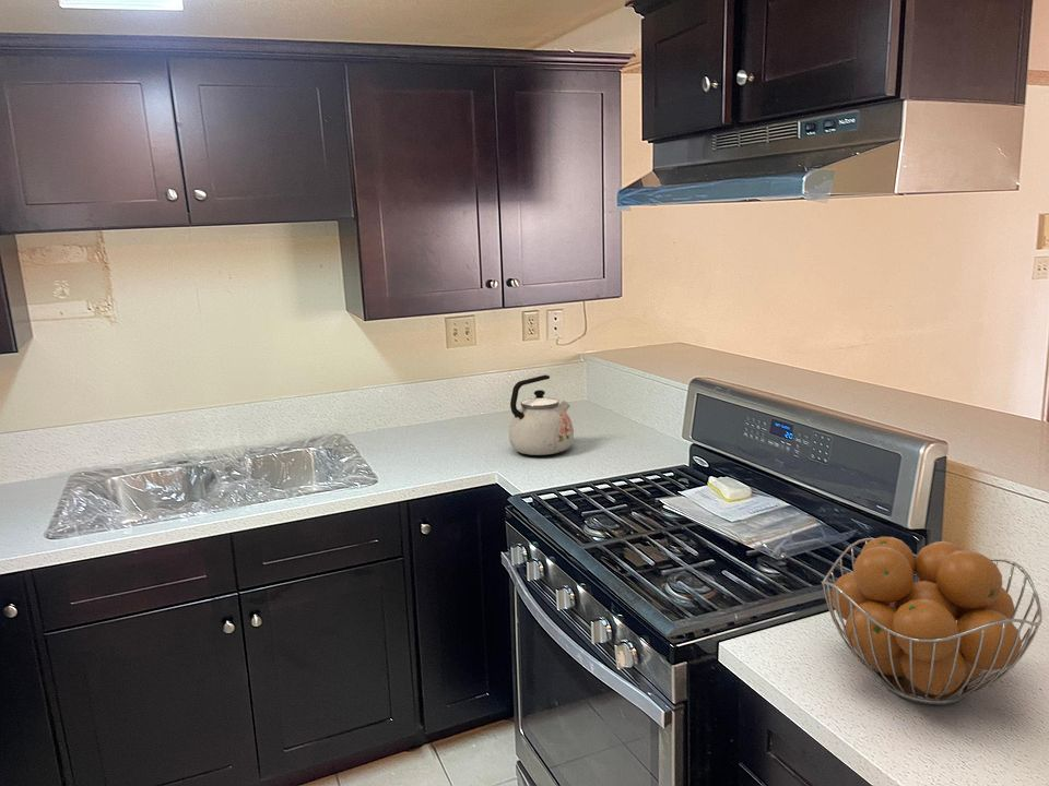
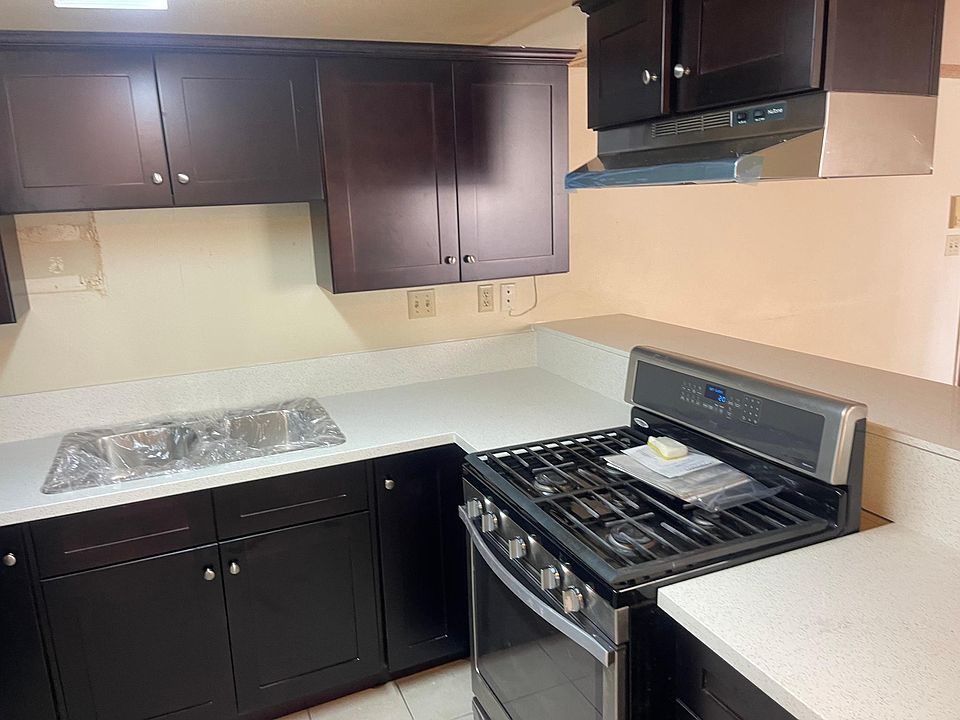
- fruit basket (924, 616)
- kettle (541, 413)
